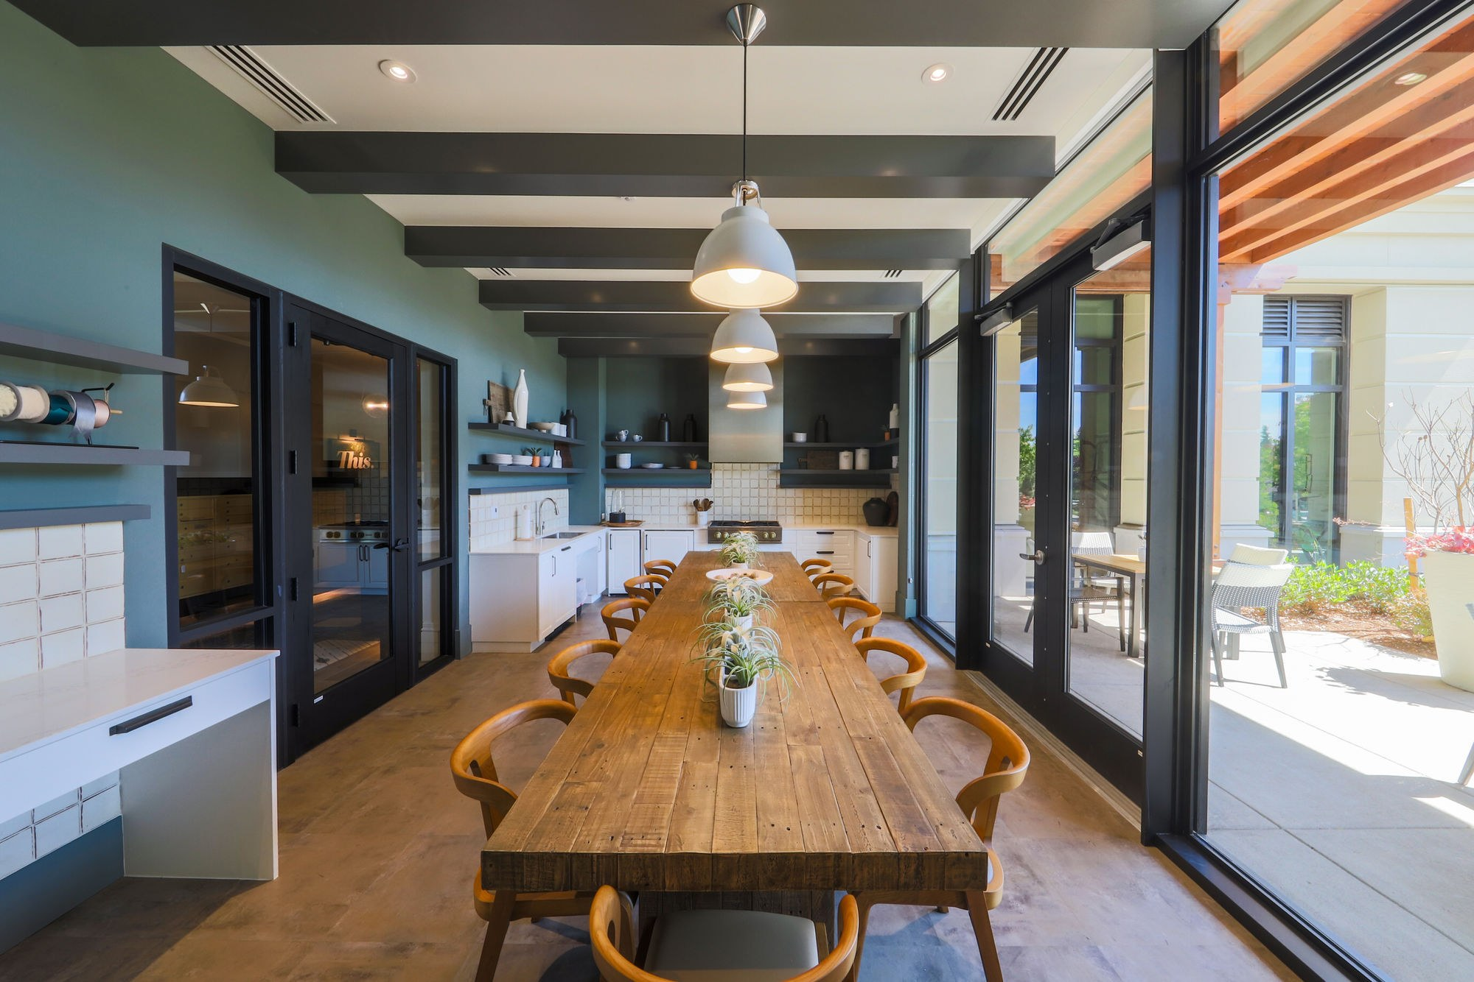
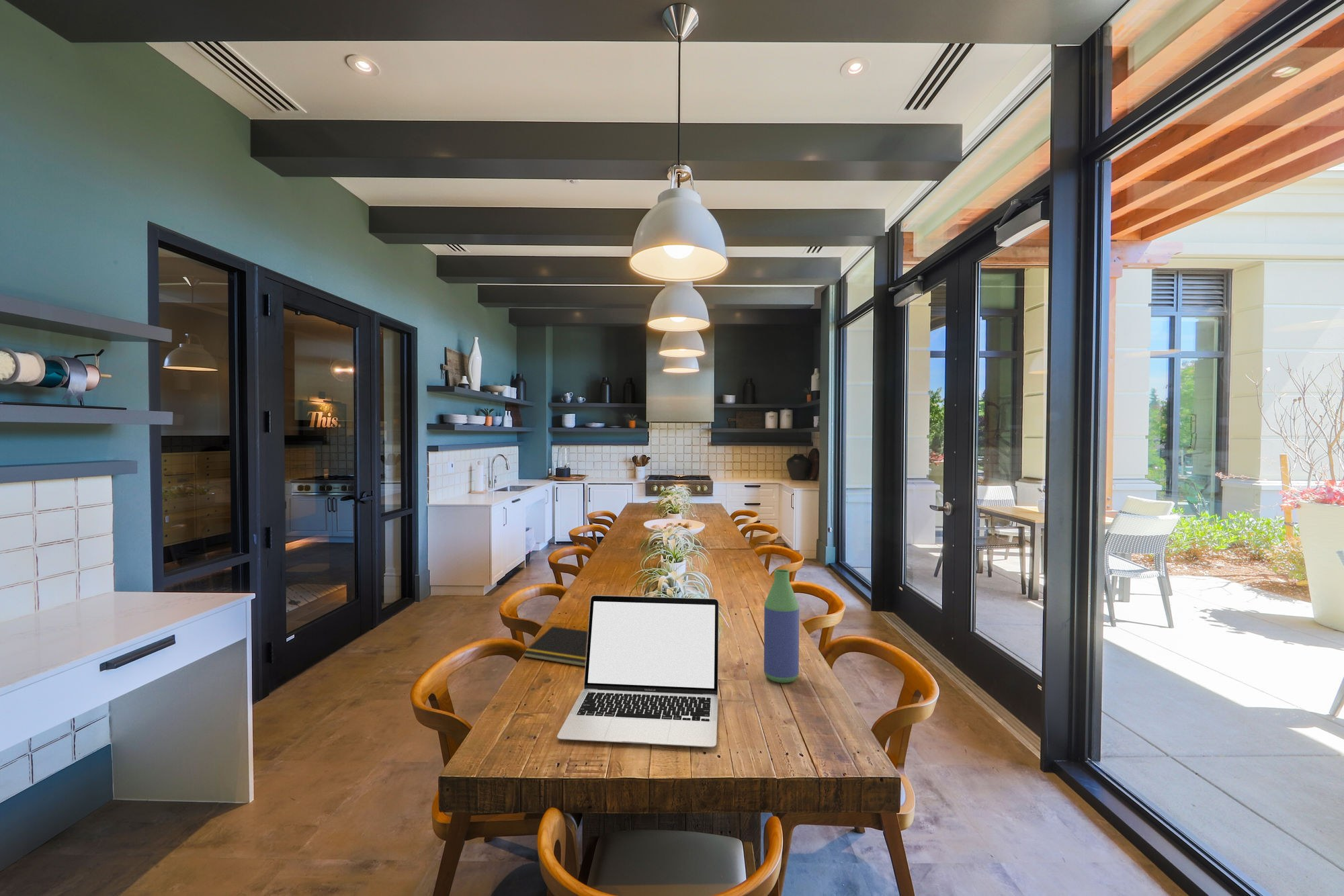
+ laptop (645, 663)
+ notepad (570, 645)
+ bottle (782, 625)
